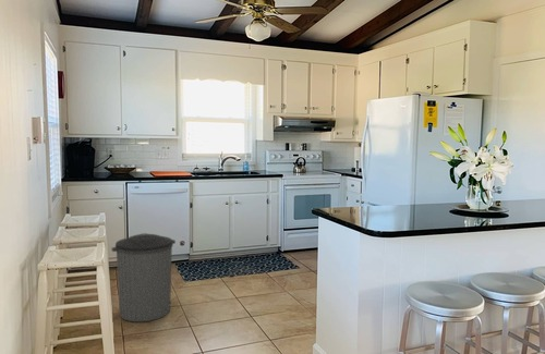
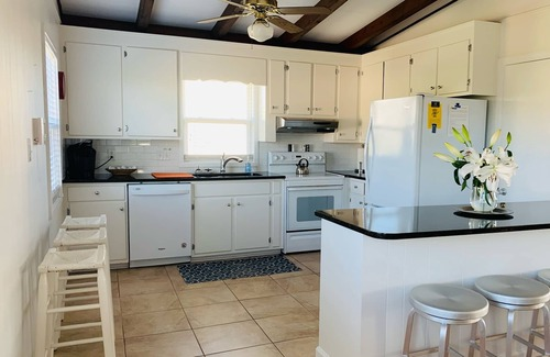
- trash can (145, 272)
